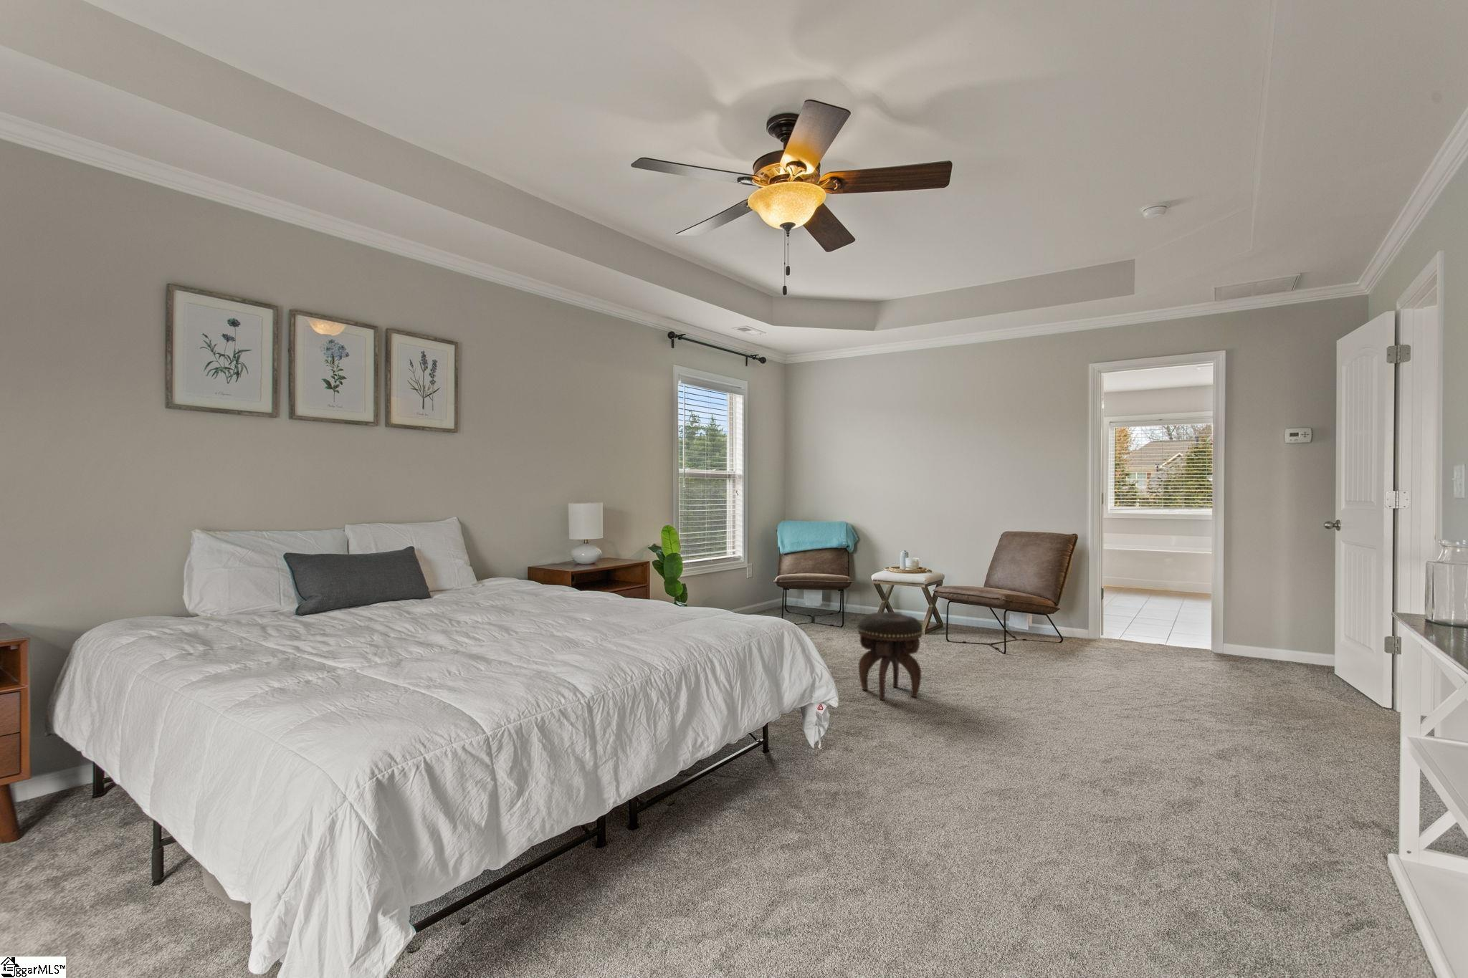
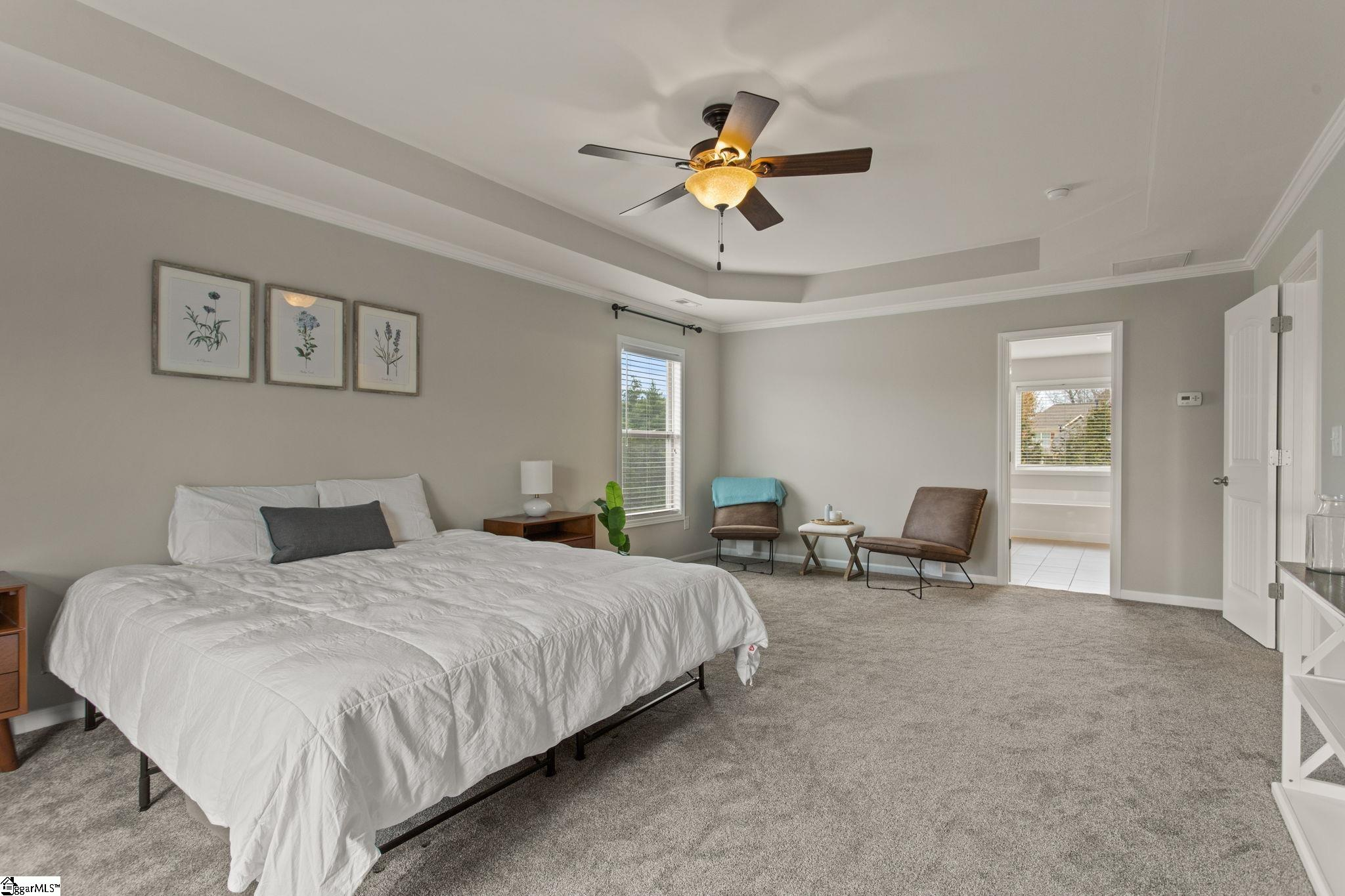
- footstool (888, 654)
